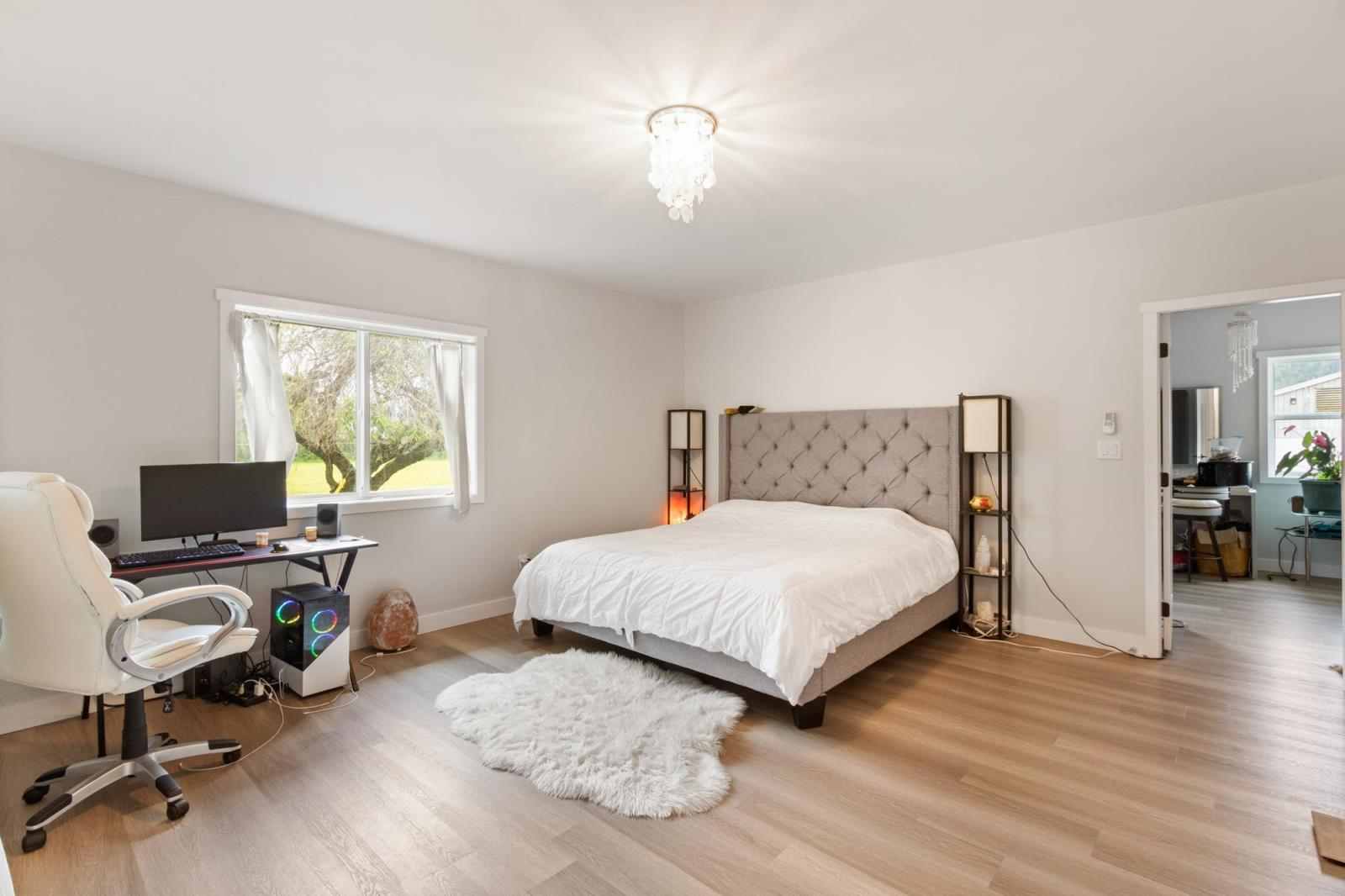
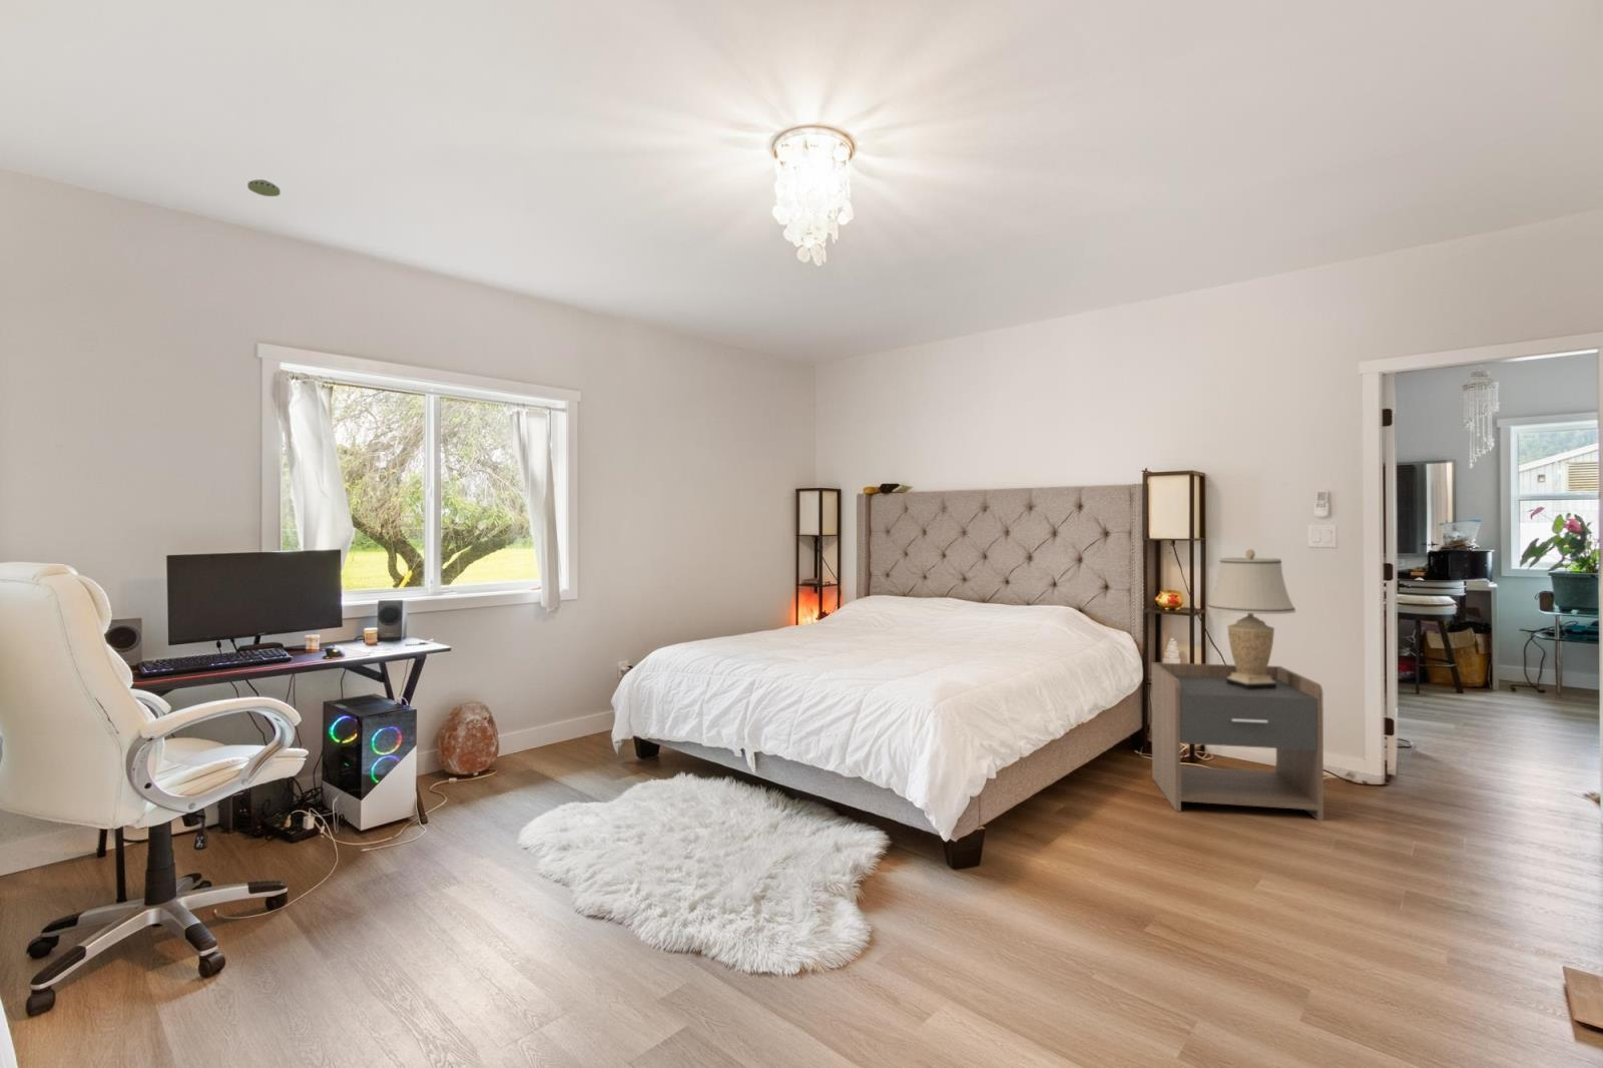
+ table lamp (1250, 617)
+ nightstand (1231, 735)
+ smoke detector (263, 187)
